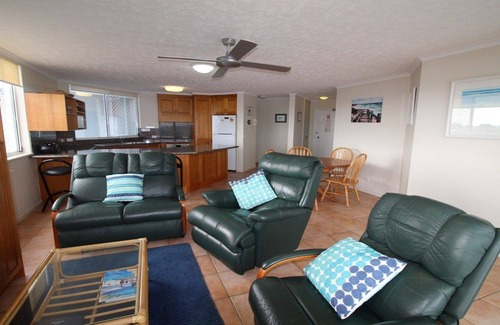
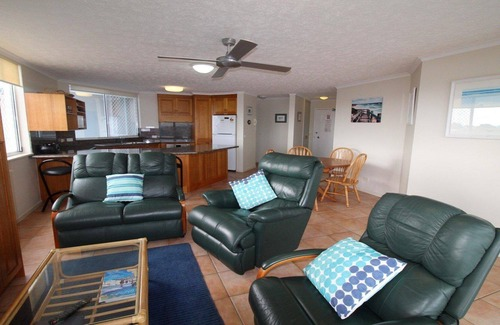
+ remote control (73, 309)
